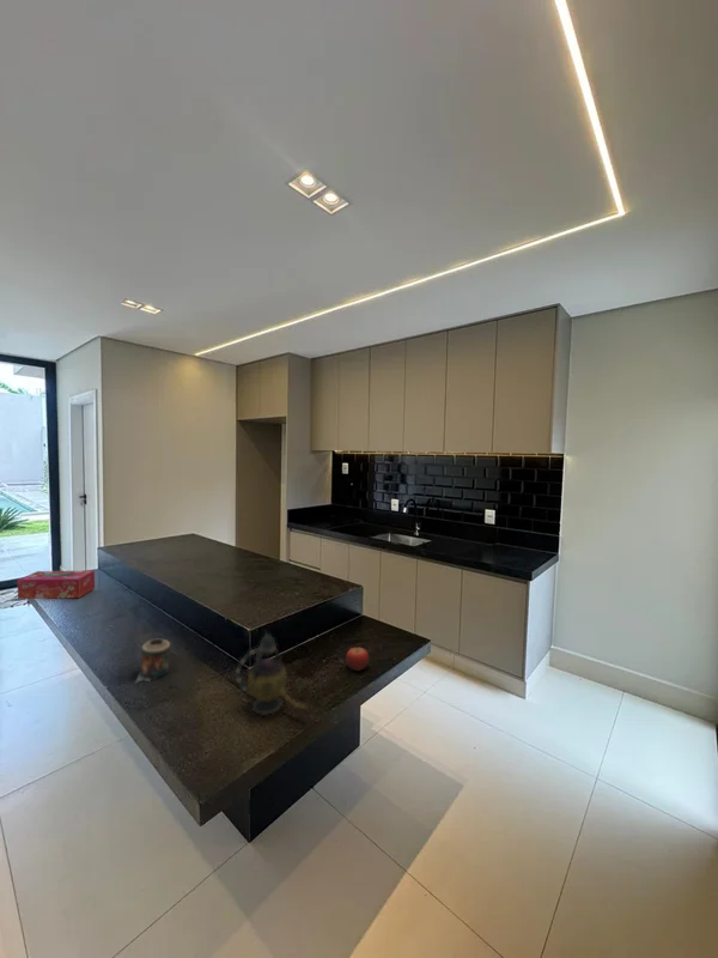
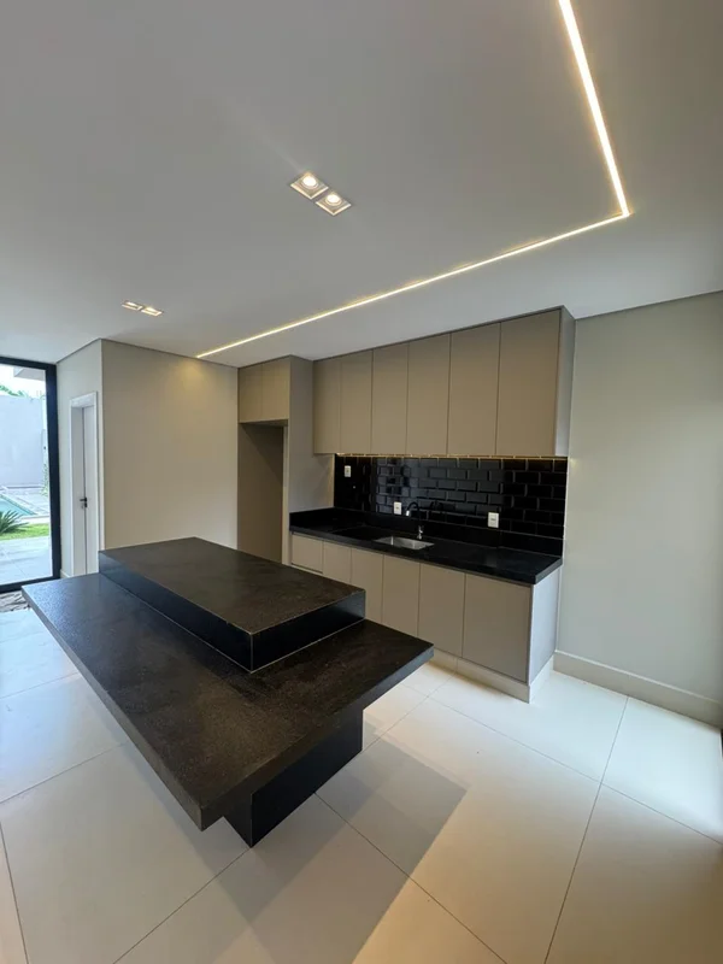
- tissue box (57, 583)
- fruit (357, 656)
- teapot (275, 672)
- candle (151, 657)
